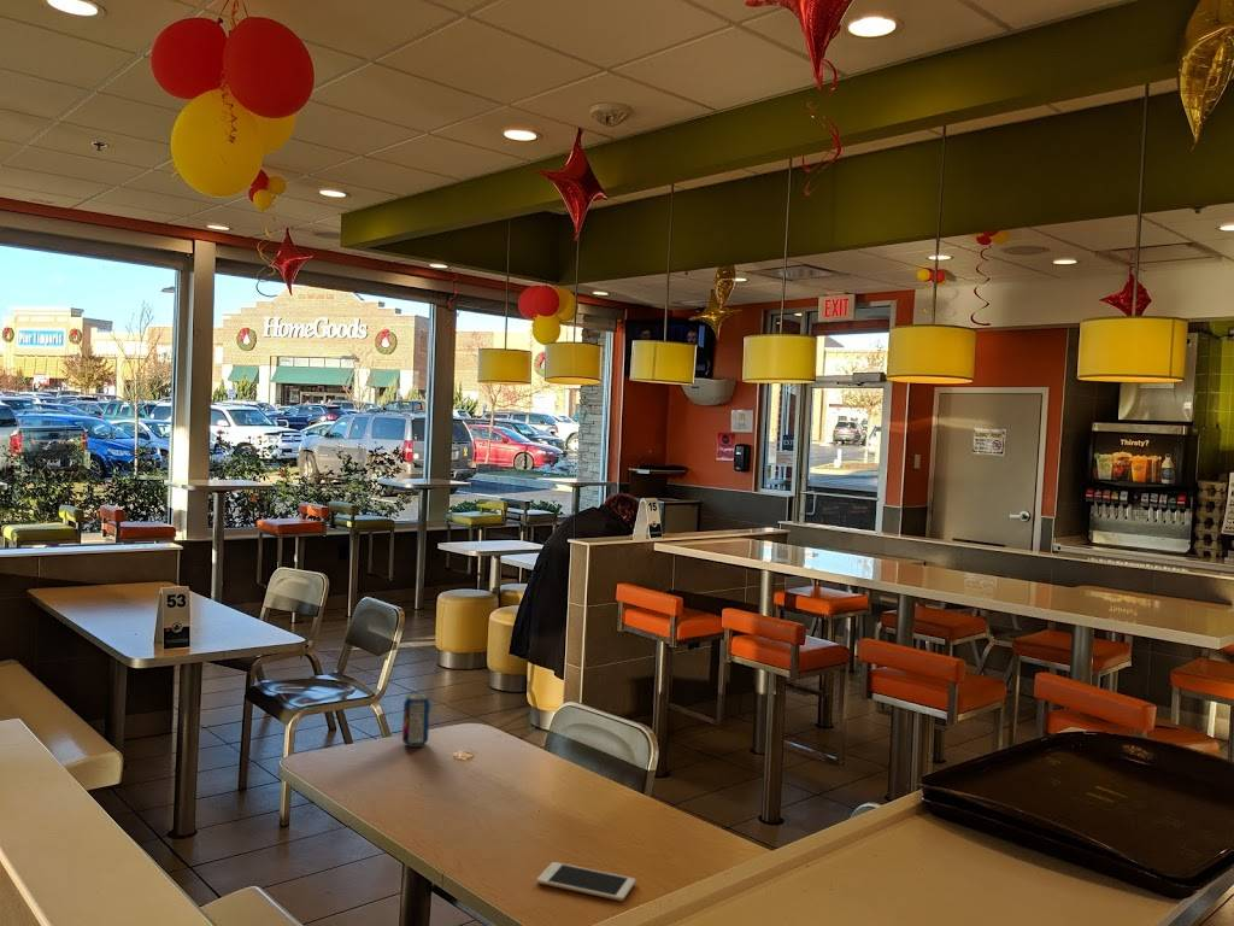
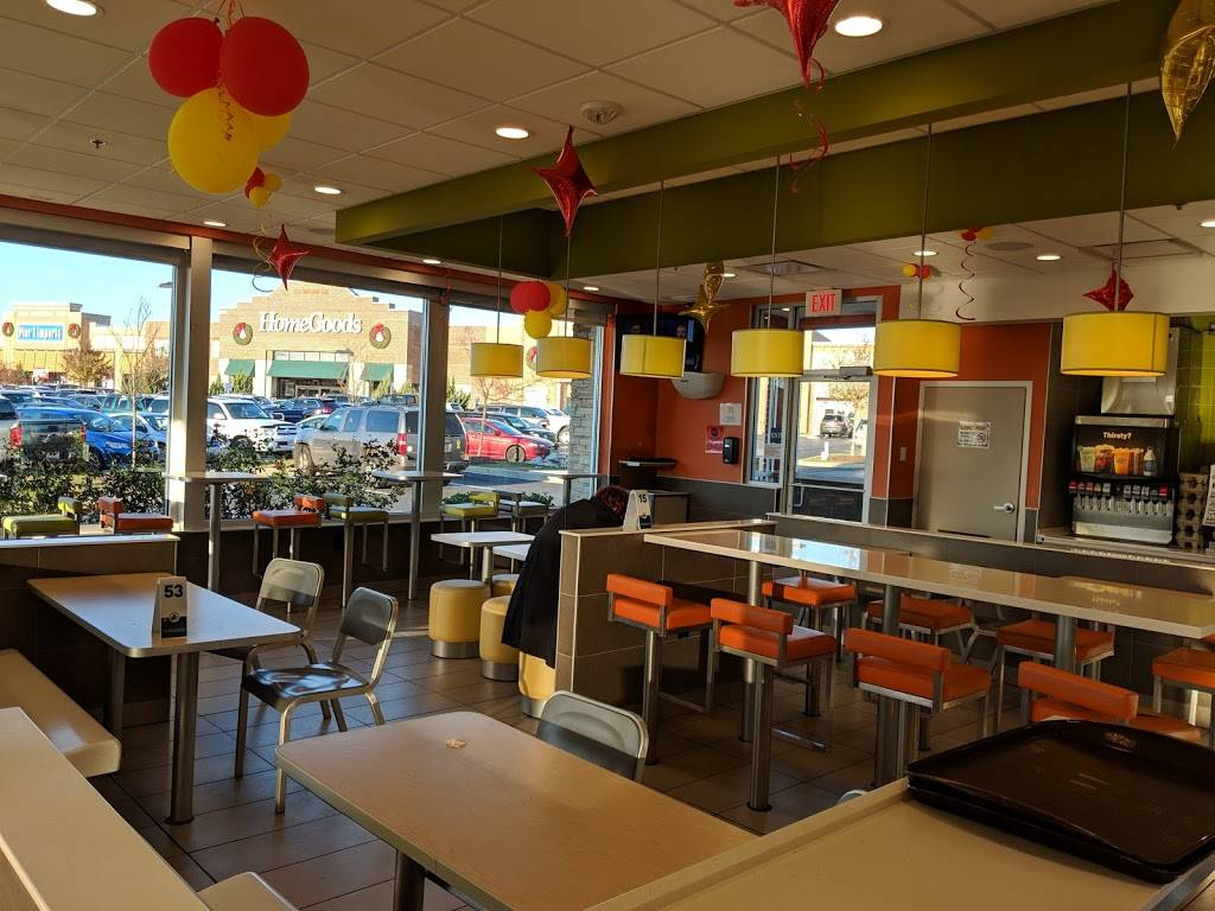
- cell phone (586, 880)
- soda can (416, 719)
